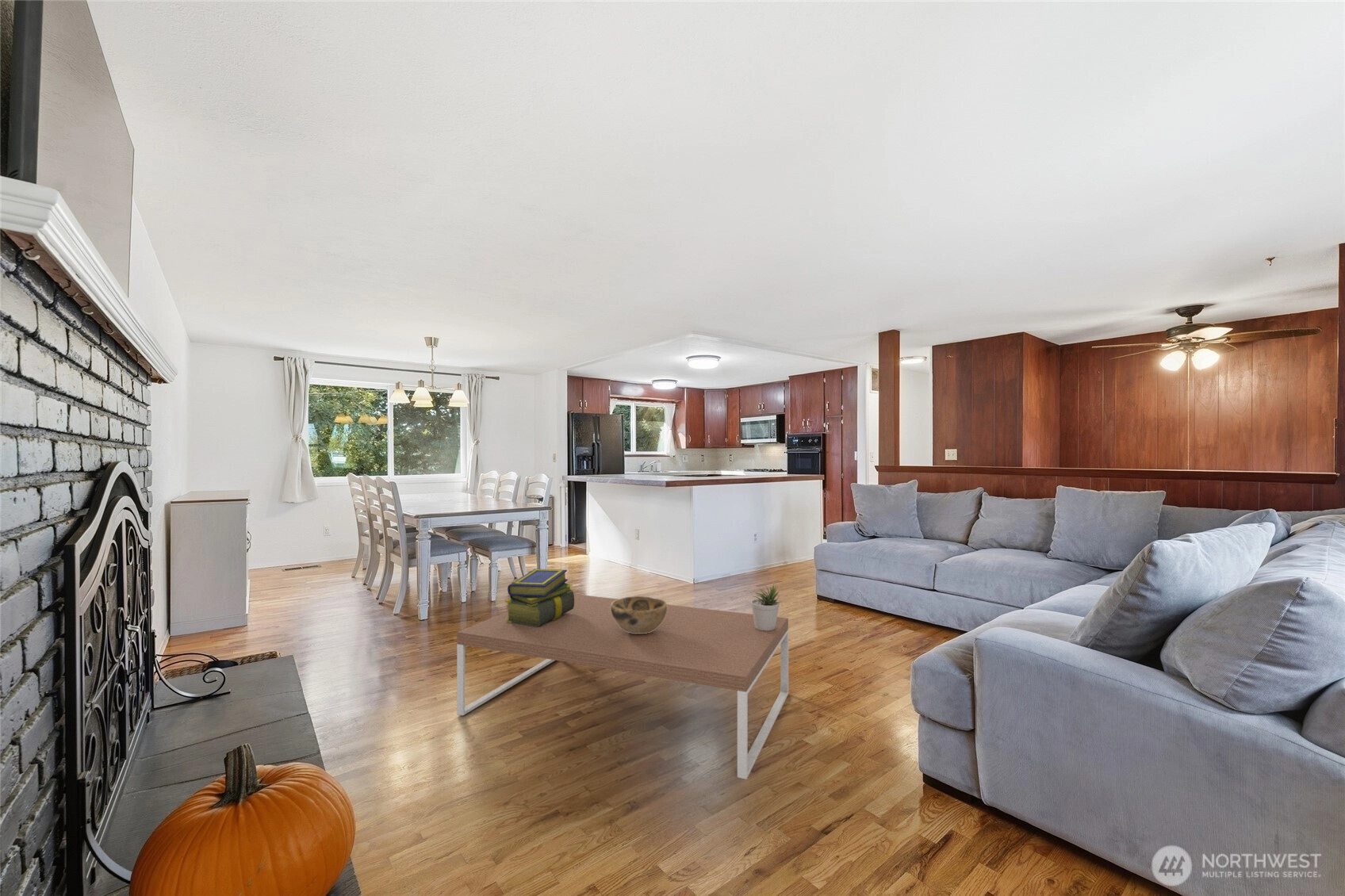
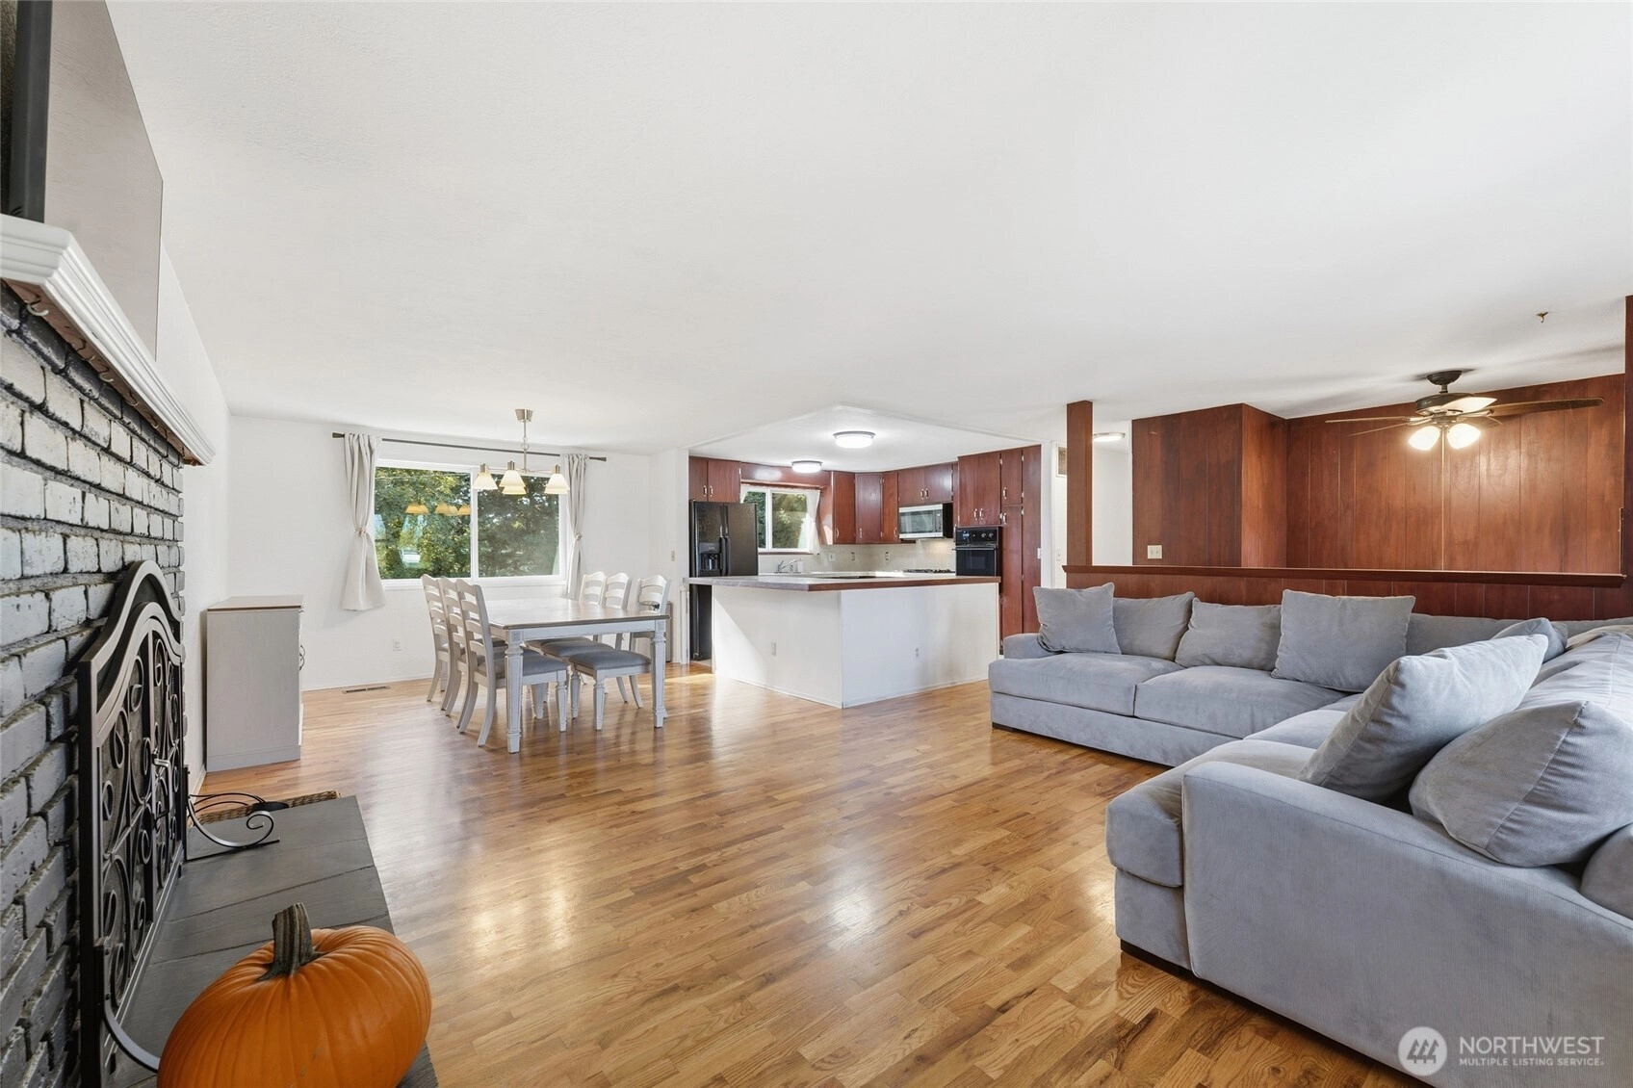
- decorative bowl (638, 617)
- coffee table (629, 664)
- stack of books (540, 595)
- potted plant (766, 605)
